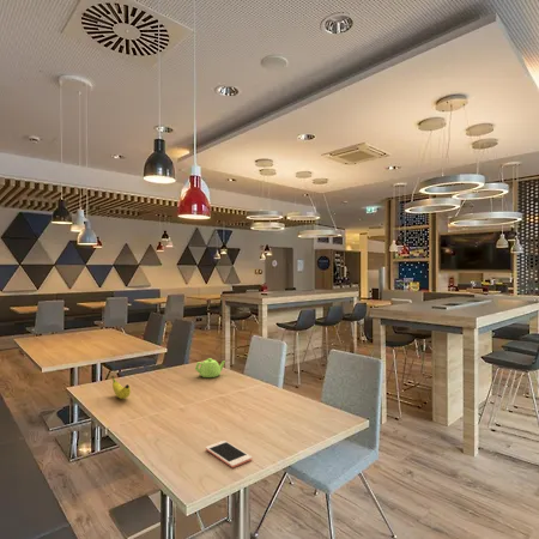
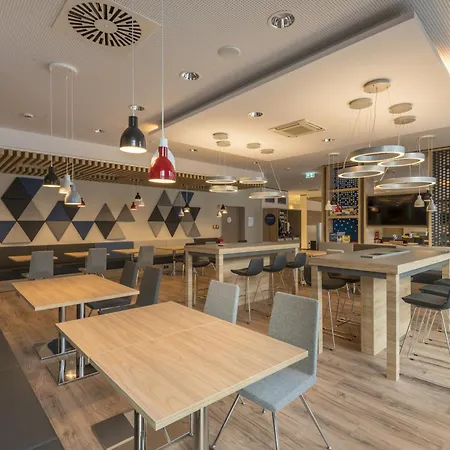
- teapot (210, 367)
- cell phone (228, 453)
- fruit (121, 388)
